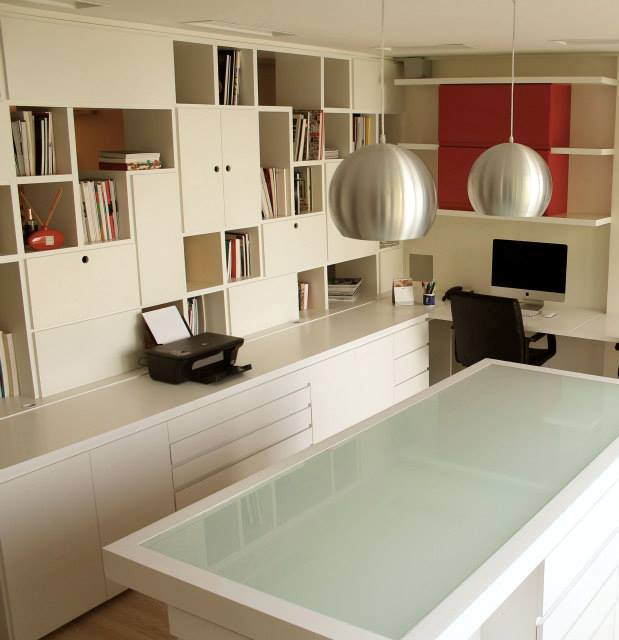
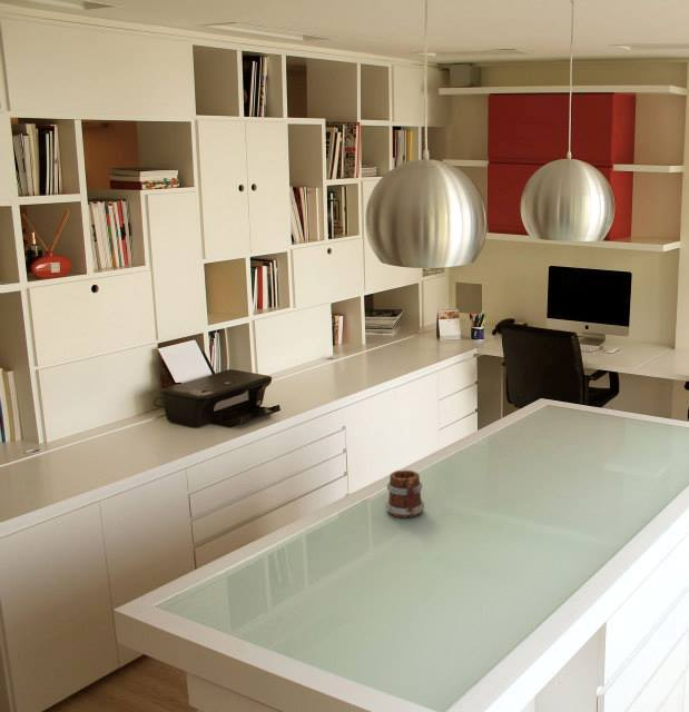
+ mug (406, 493)
